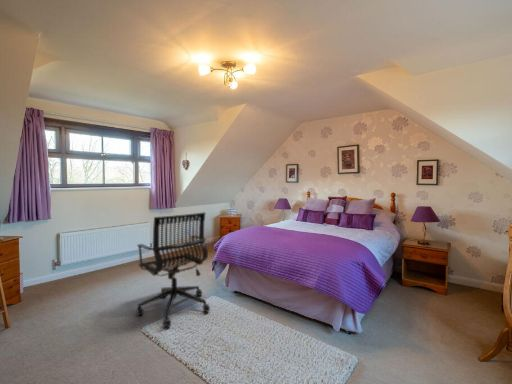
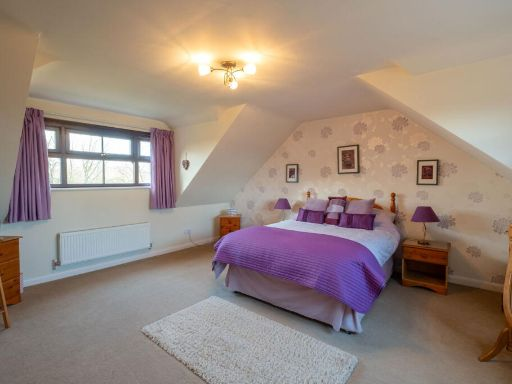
- office chair (173, 260)
